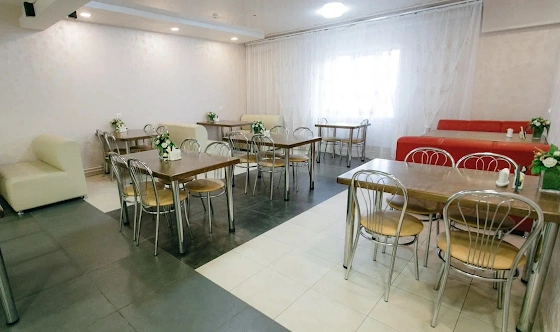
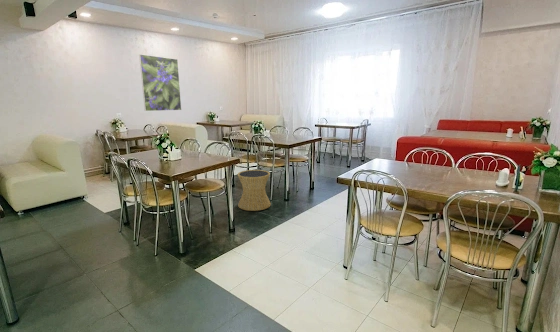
+ side table (254, 189)
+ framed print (161, 84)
